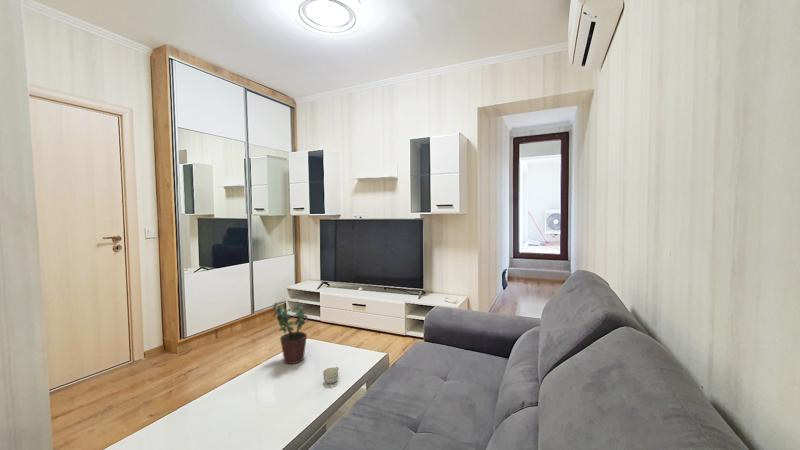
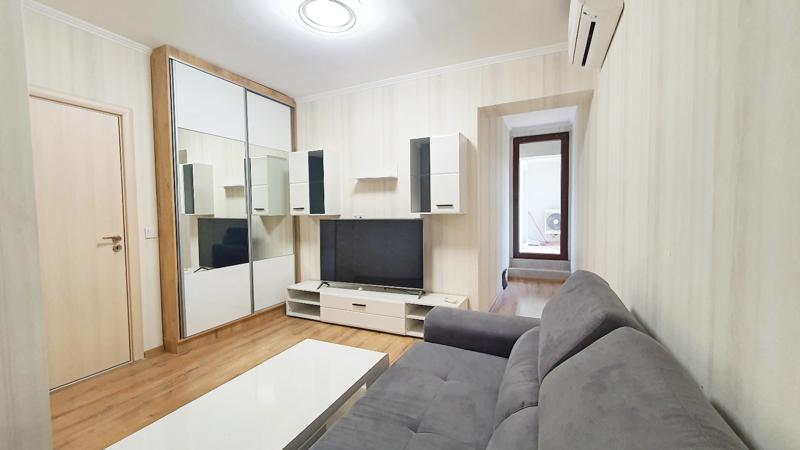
- cup (332, 375)
- potted plant (292, 329)
